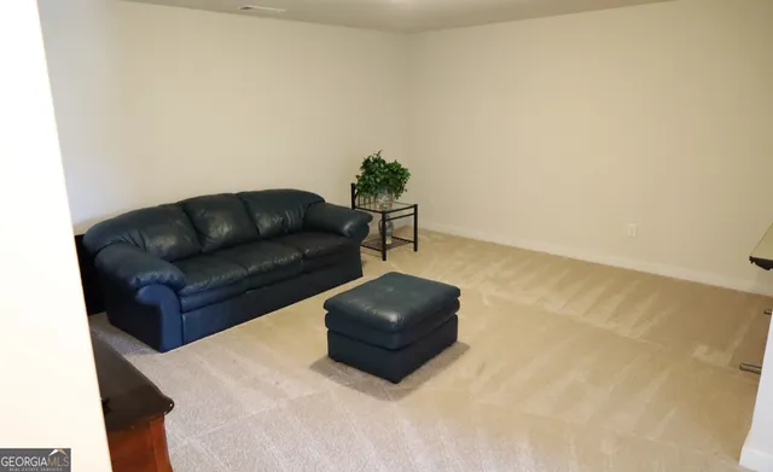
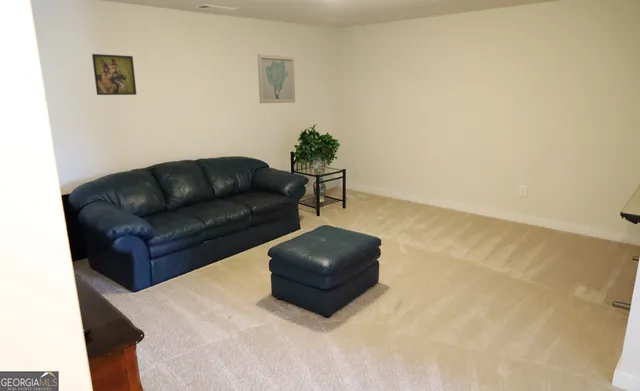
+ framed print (115, 75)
+ wall art (277, 79)
